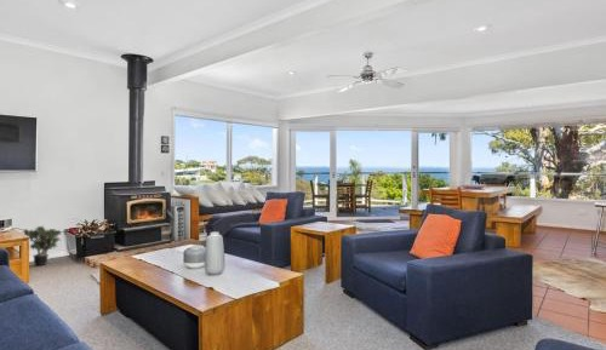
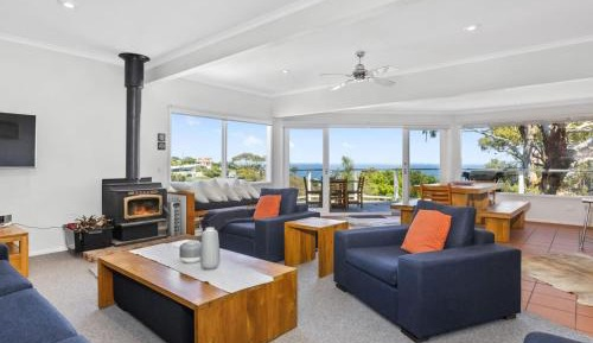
- potted plant (42, 245)
